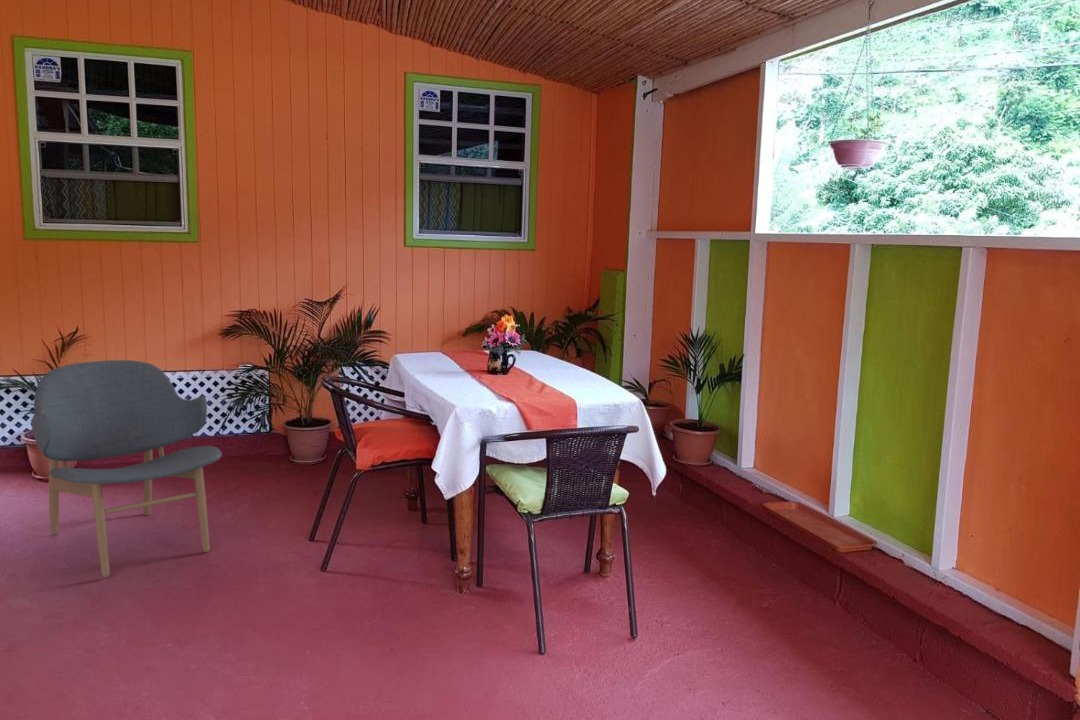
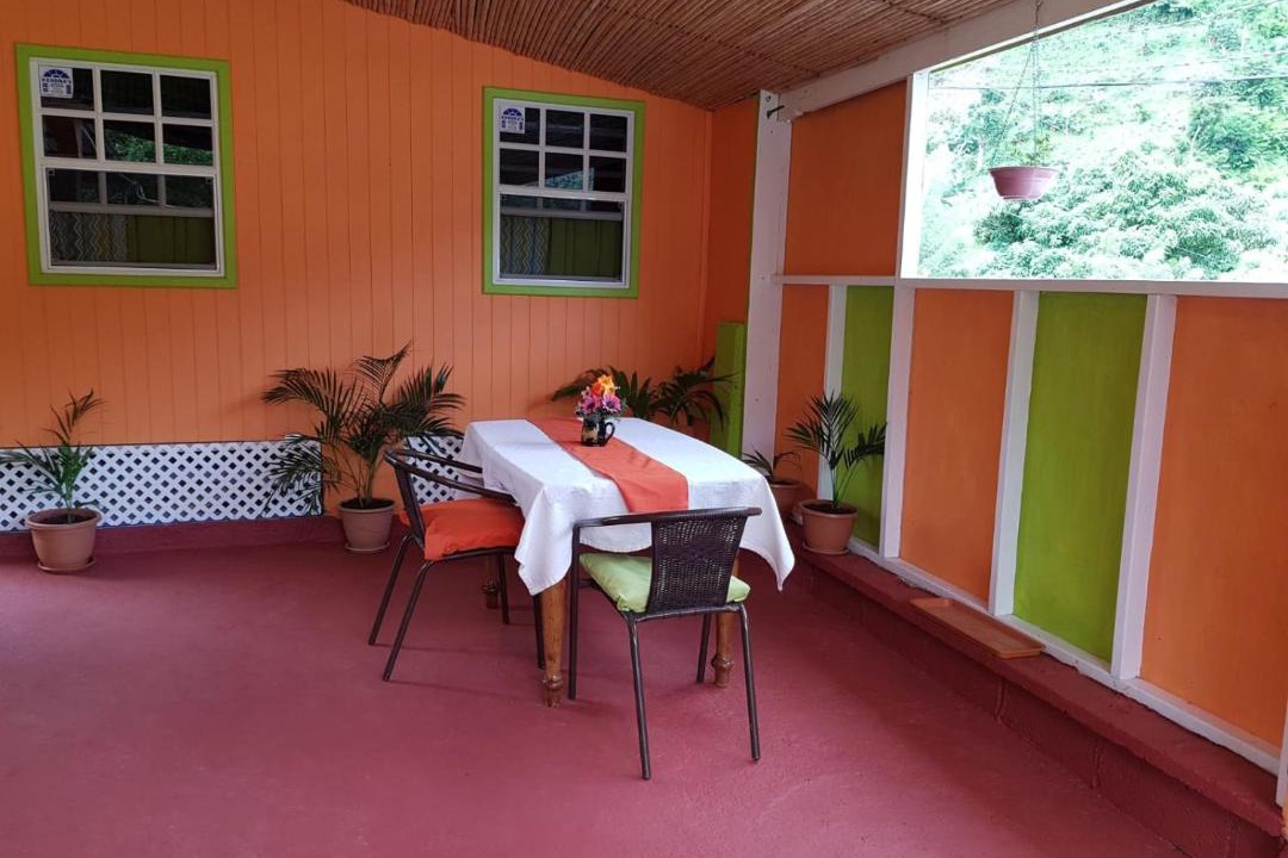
- lounge chair (127, 454)
